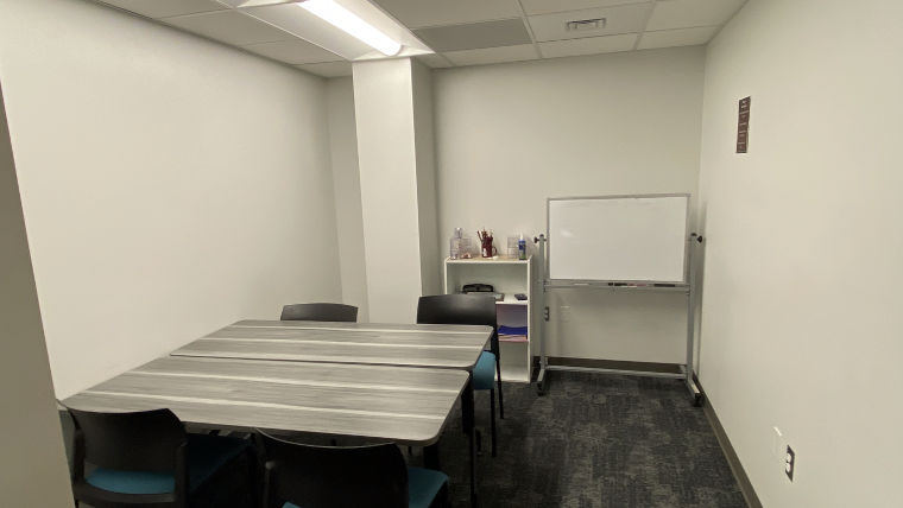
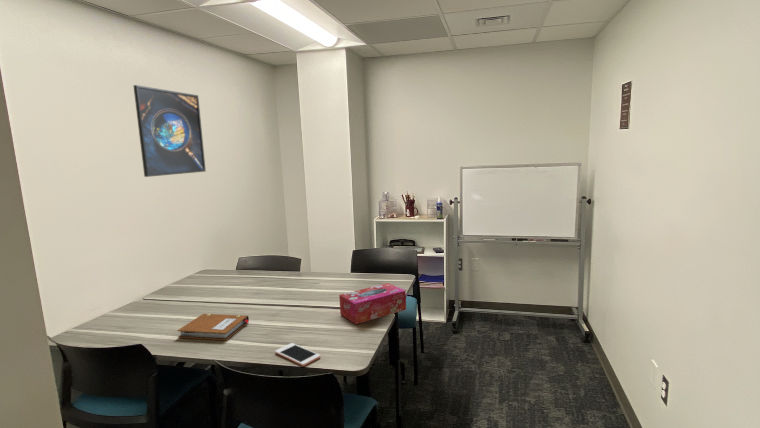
+ notebook (216, 325)
+ tissue box (373, 302)
+ cell phone (297, 353)
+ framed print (173, 132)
